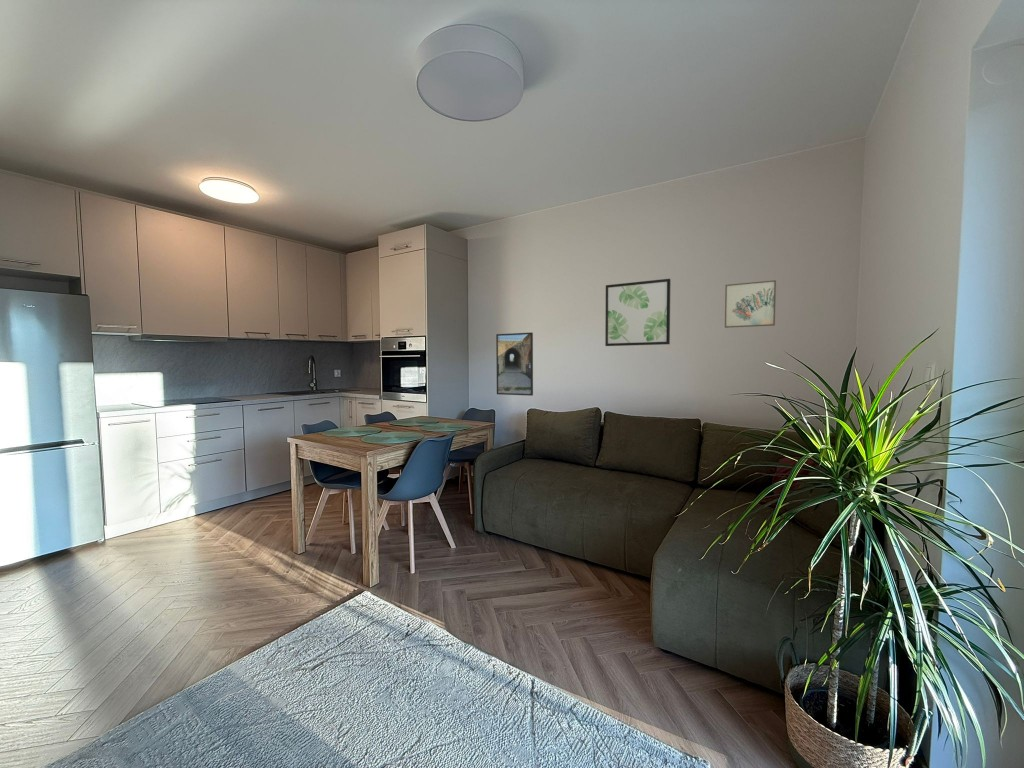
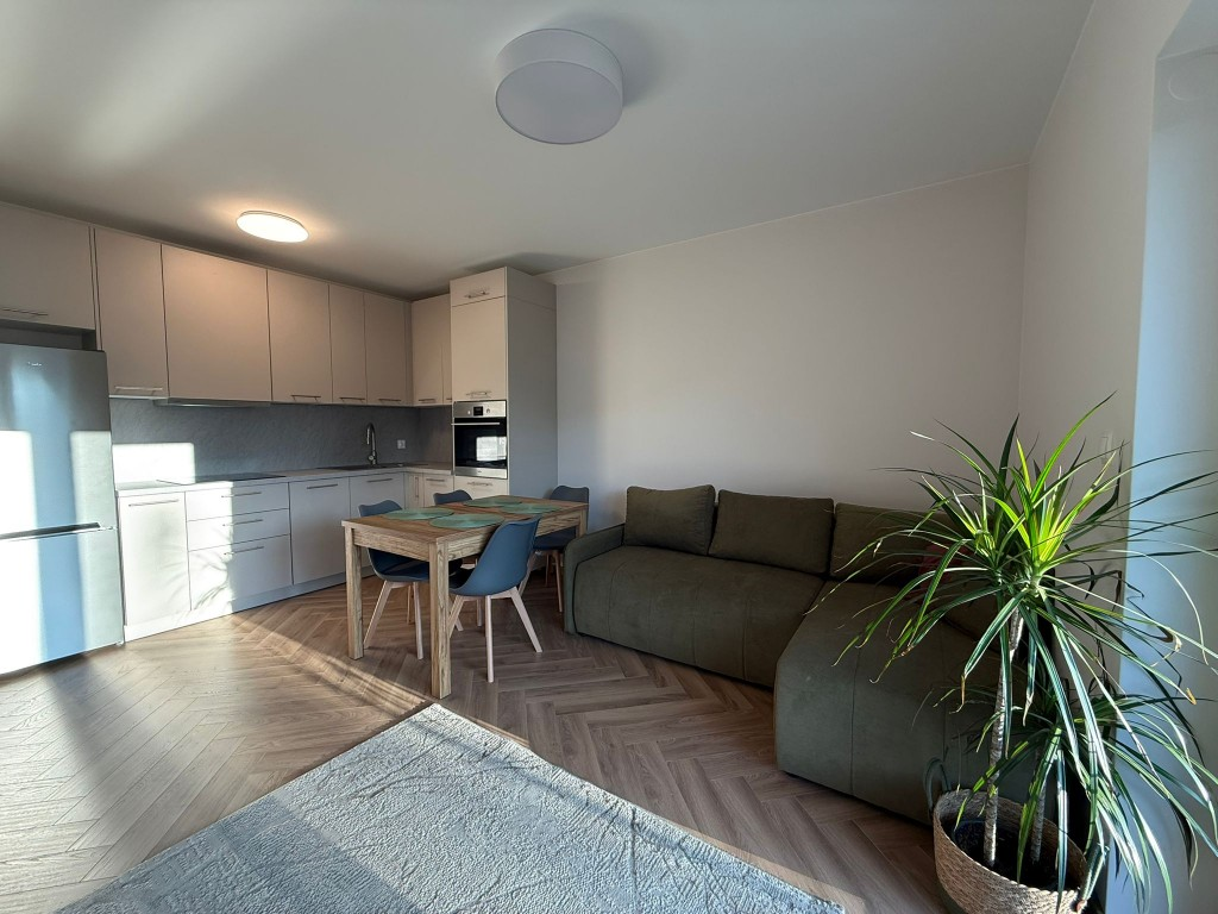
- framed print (514, 364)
- wall art (636, 313)
- wall art (749, 304)
